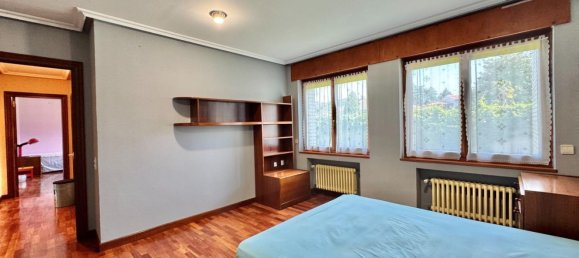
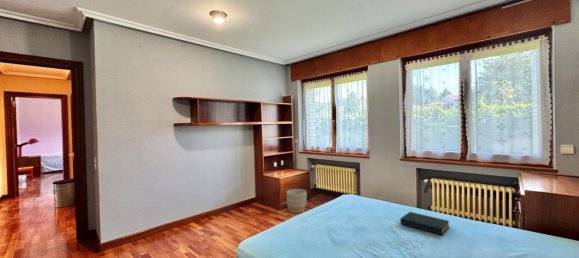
+ planter (296, 201)
+ hardback book (424, 222)
